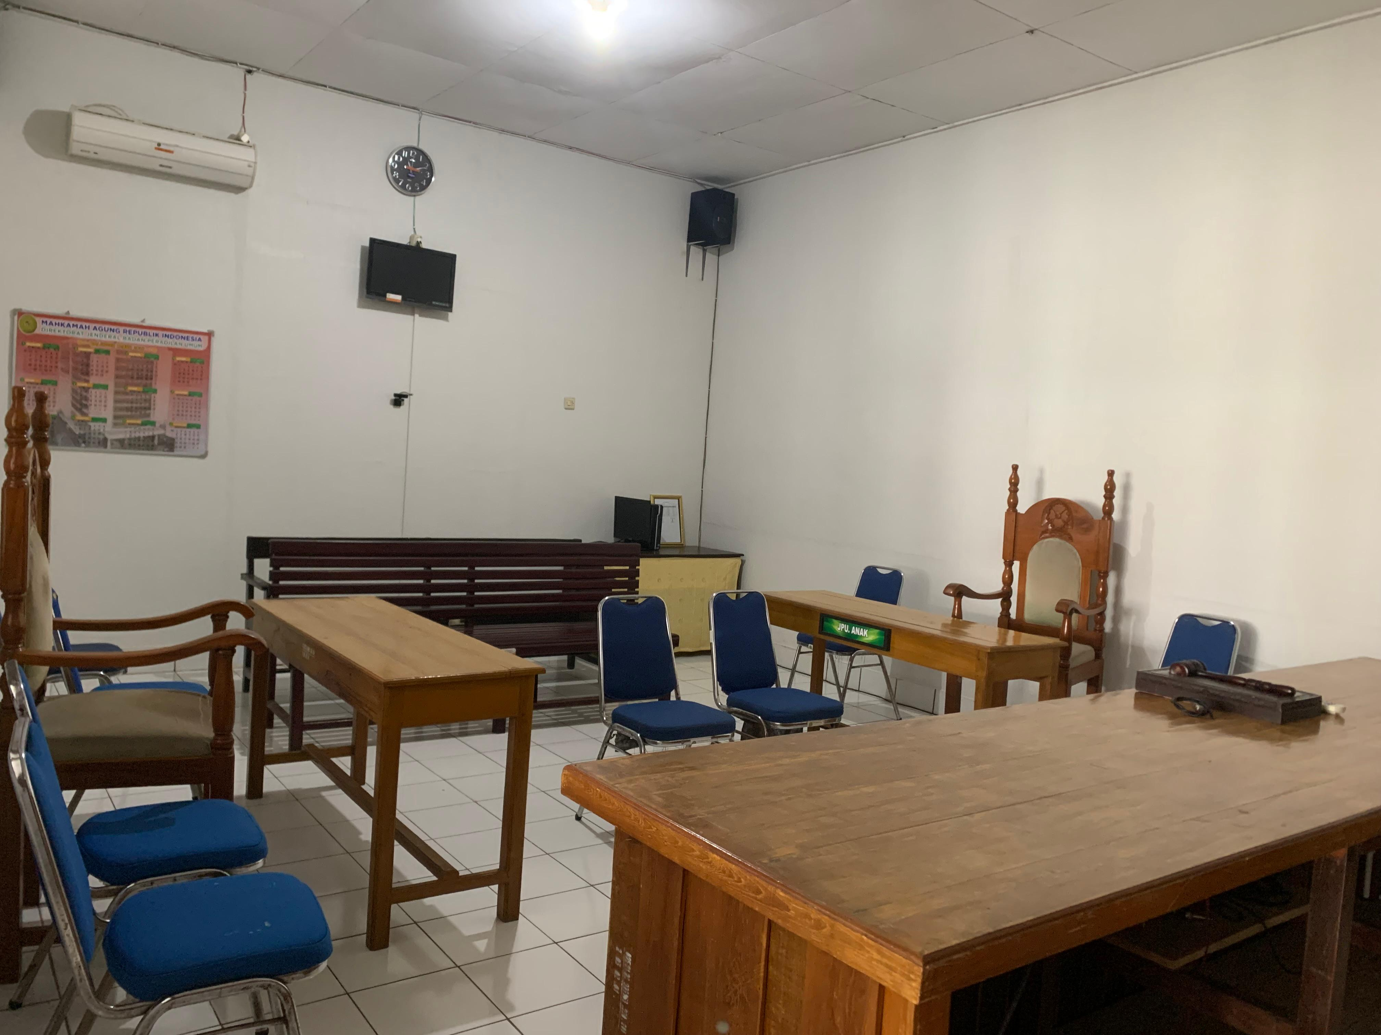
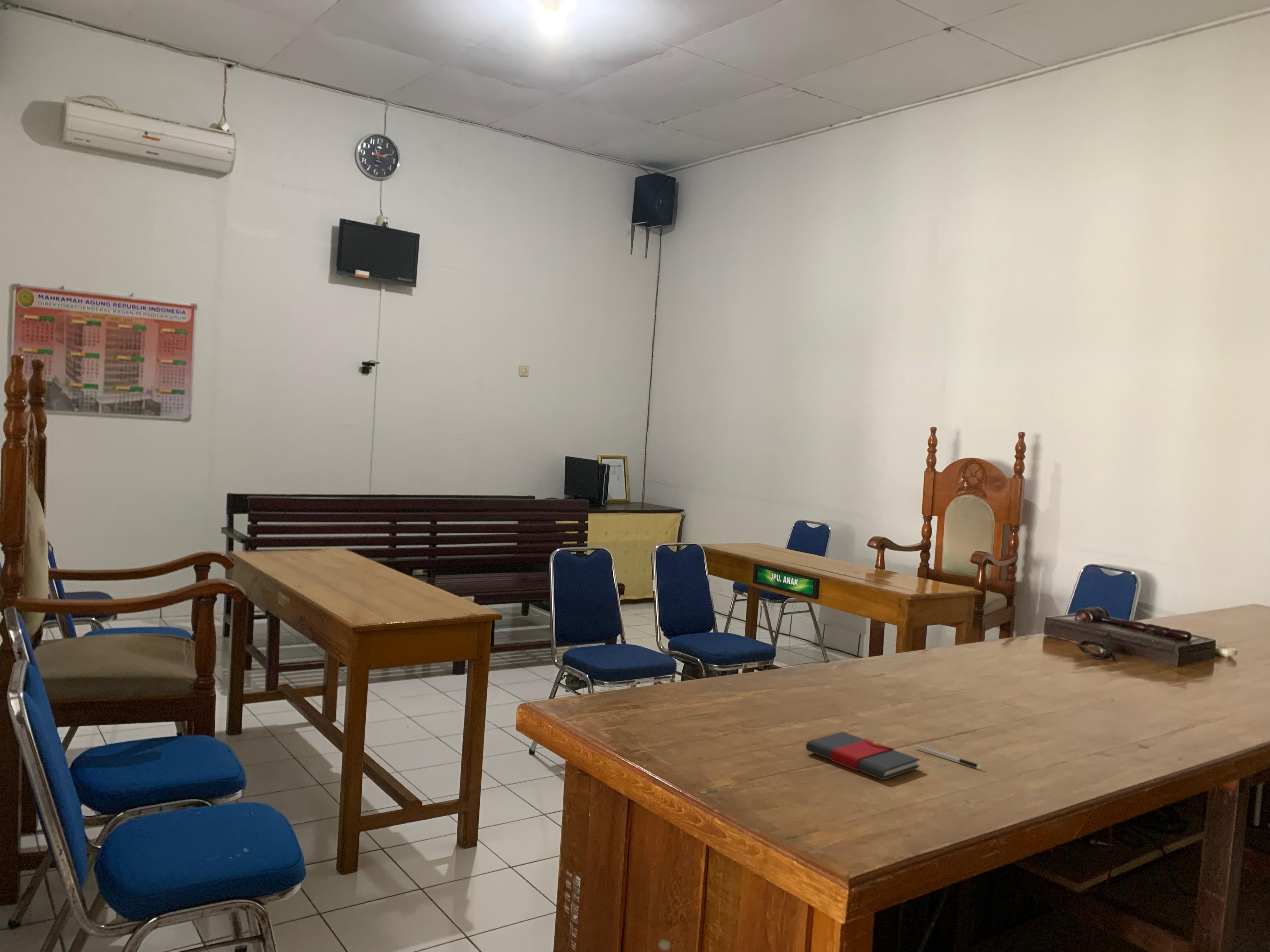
+ pen (948, 756)
+ book (862, 753)
